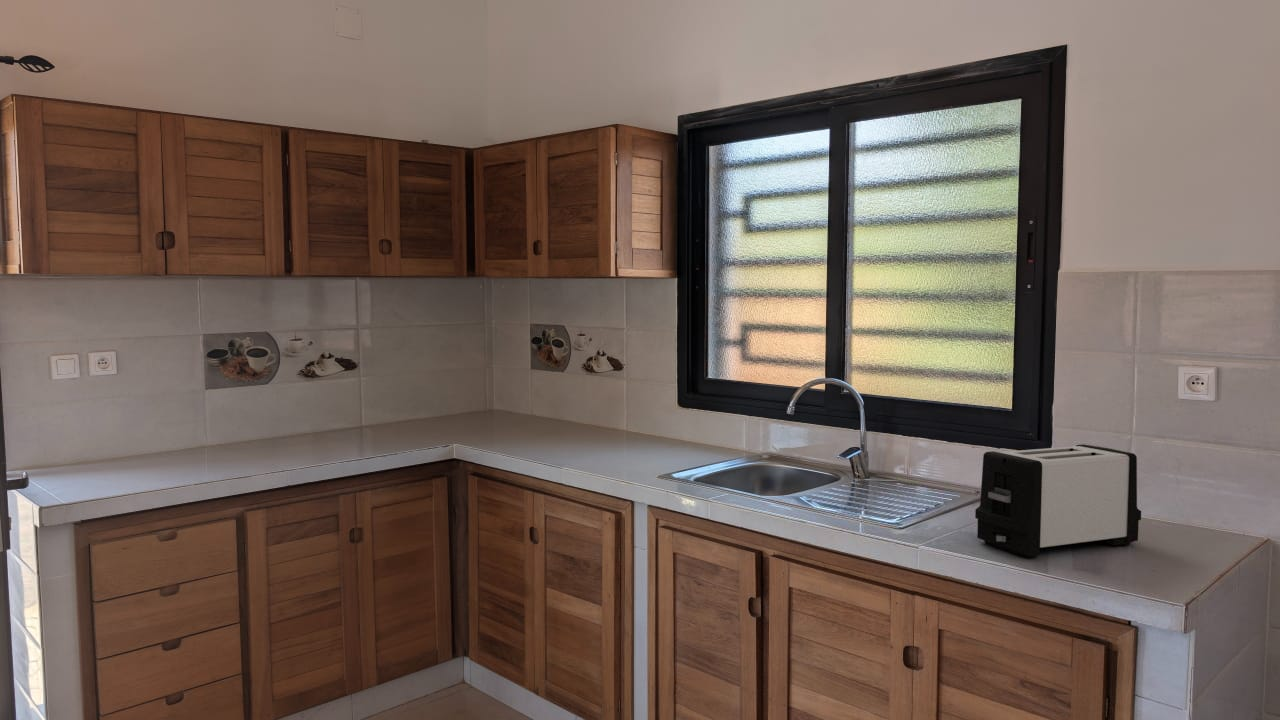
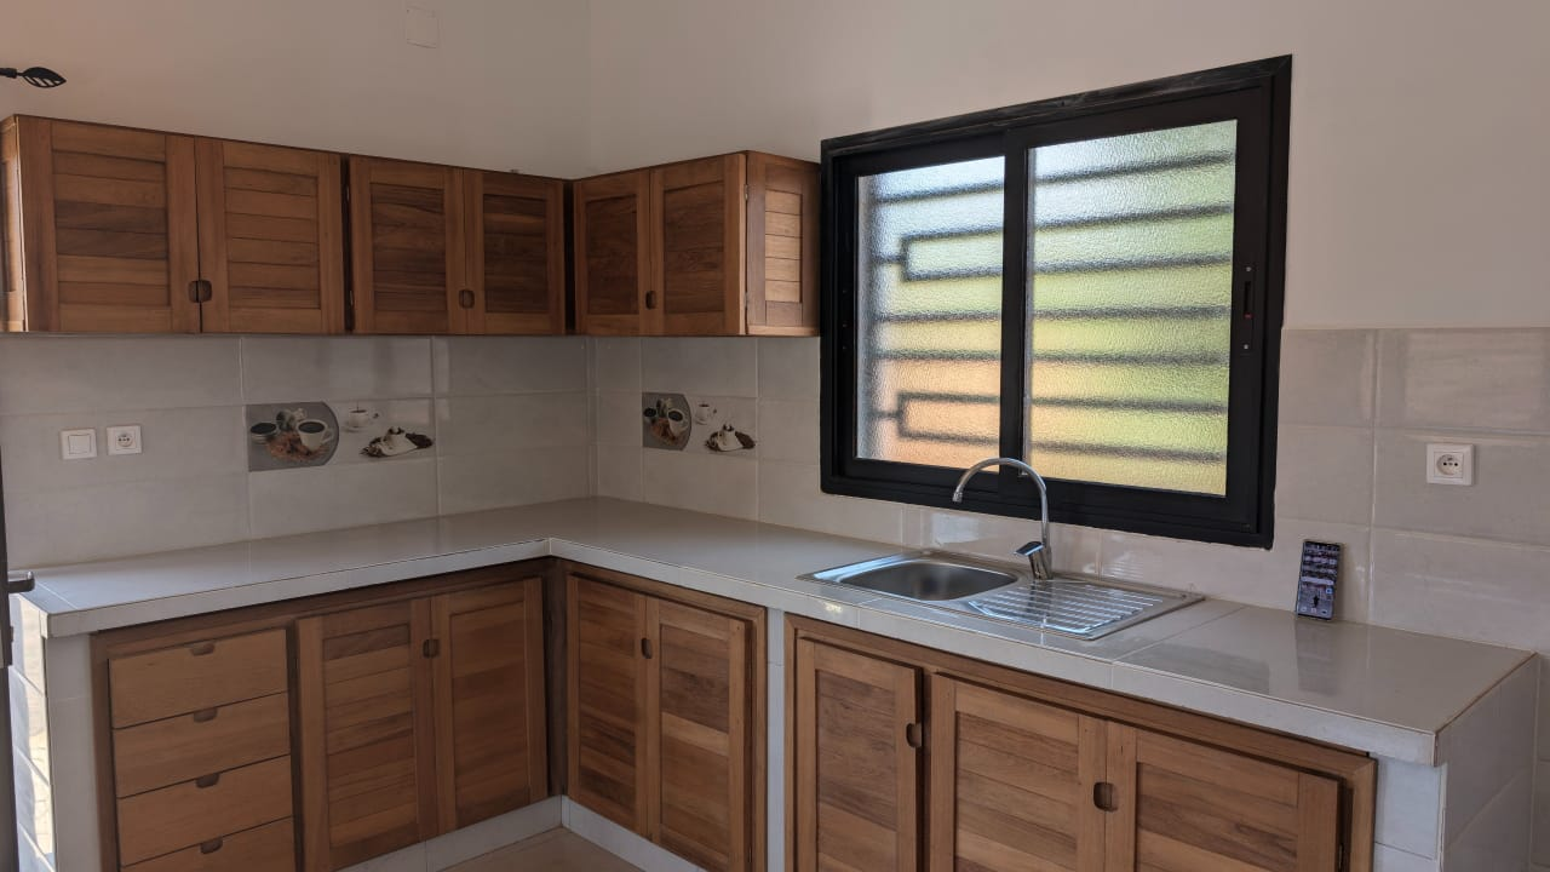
- toaster (1056, 498)
